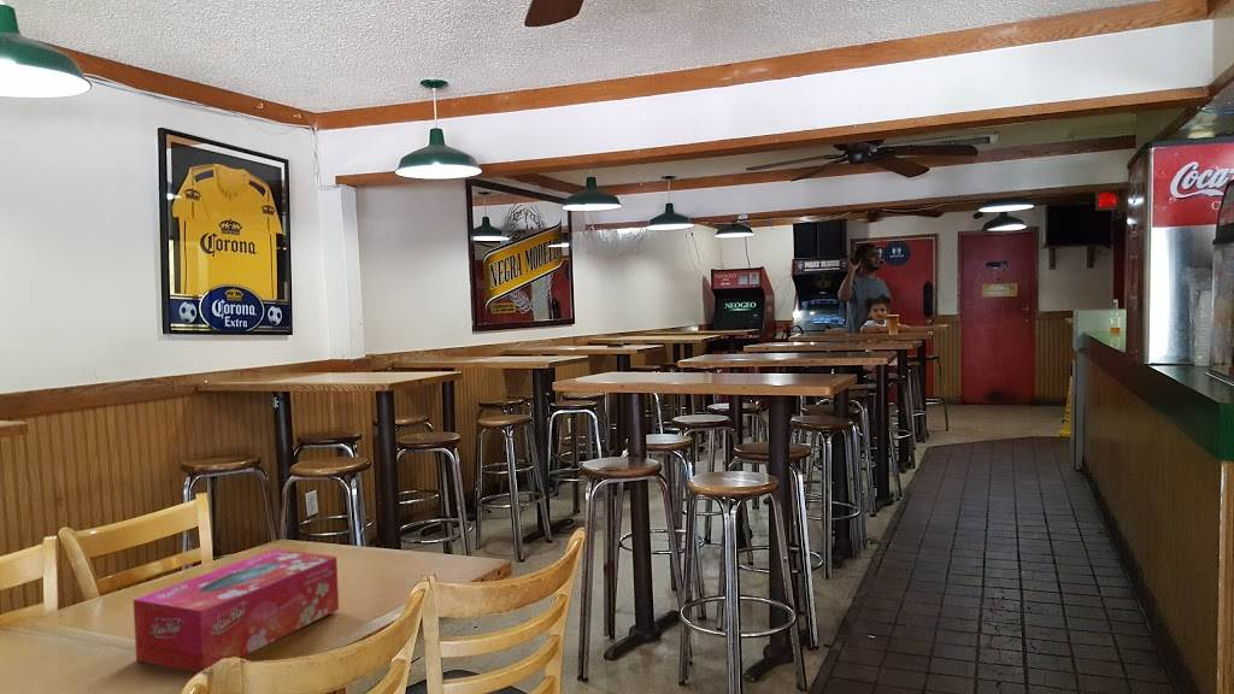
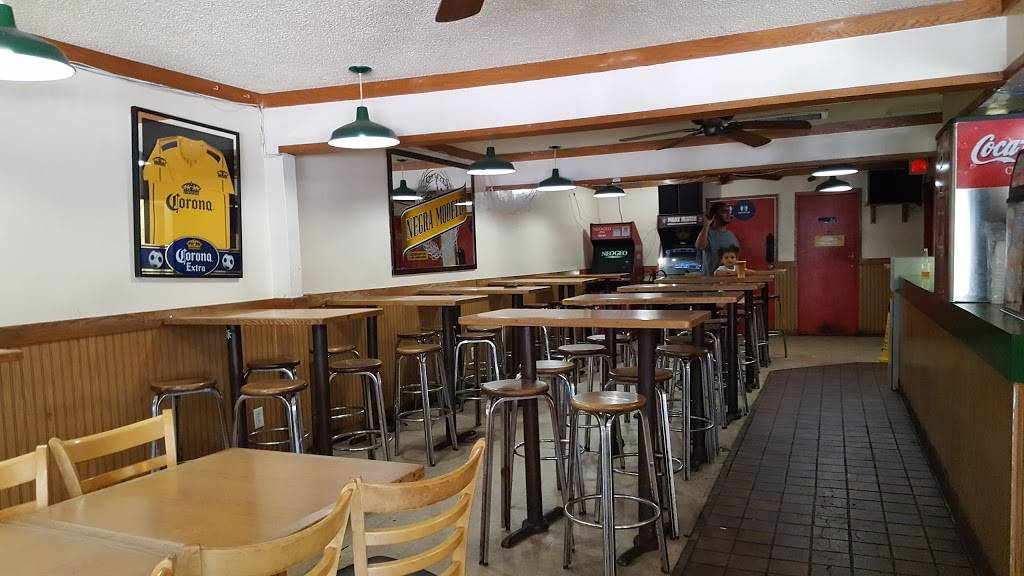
- tissue box (243, 605)
